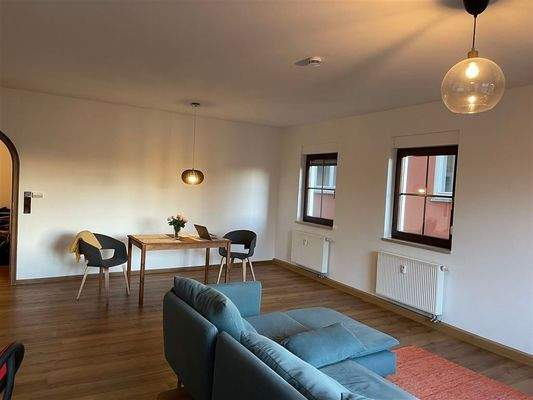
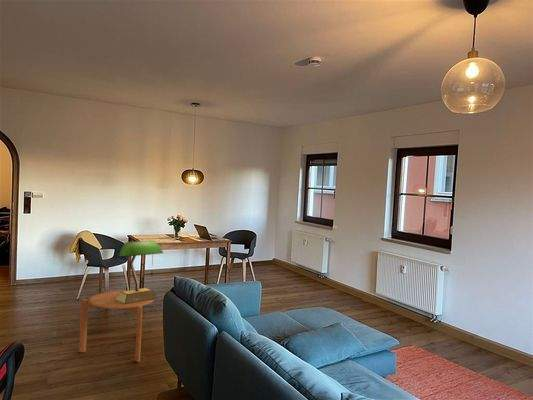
+ side table (137, 324)
+ table lamp (134, 269)
